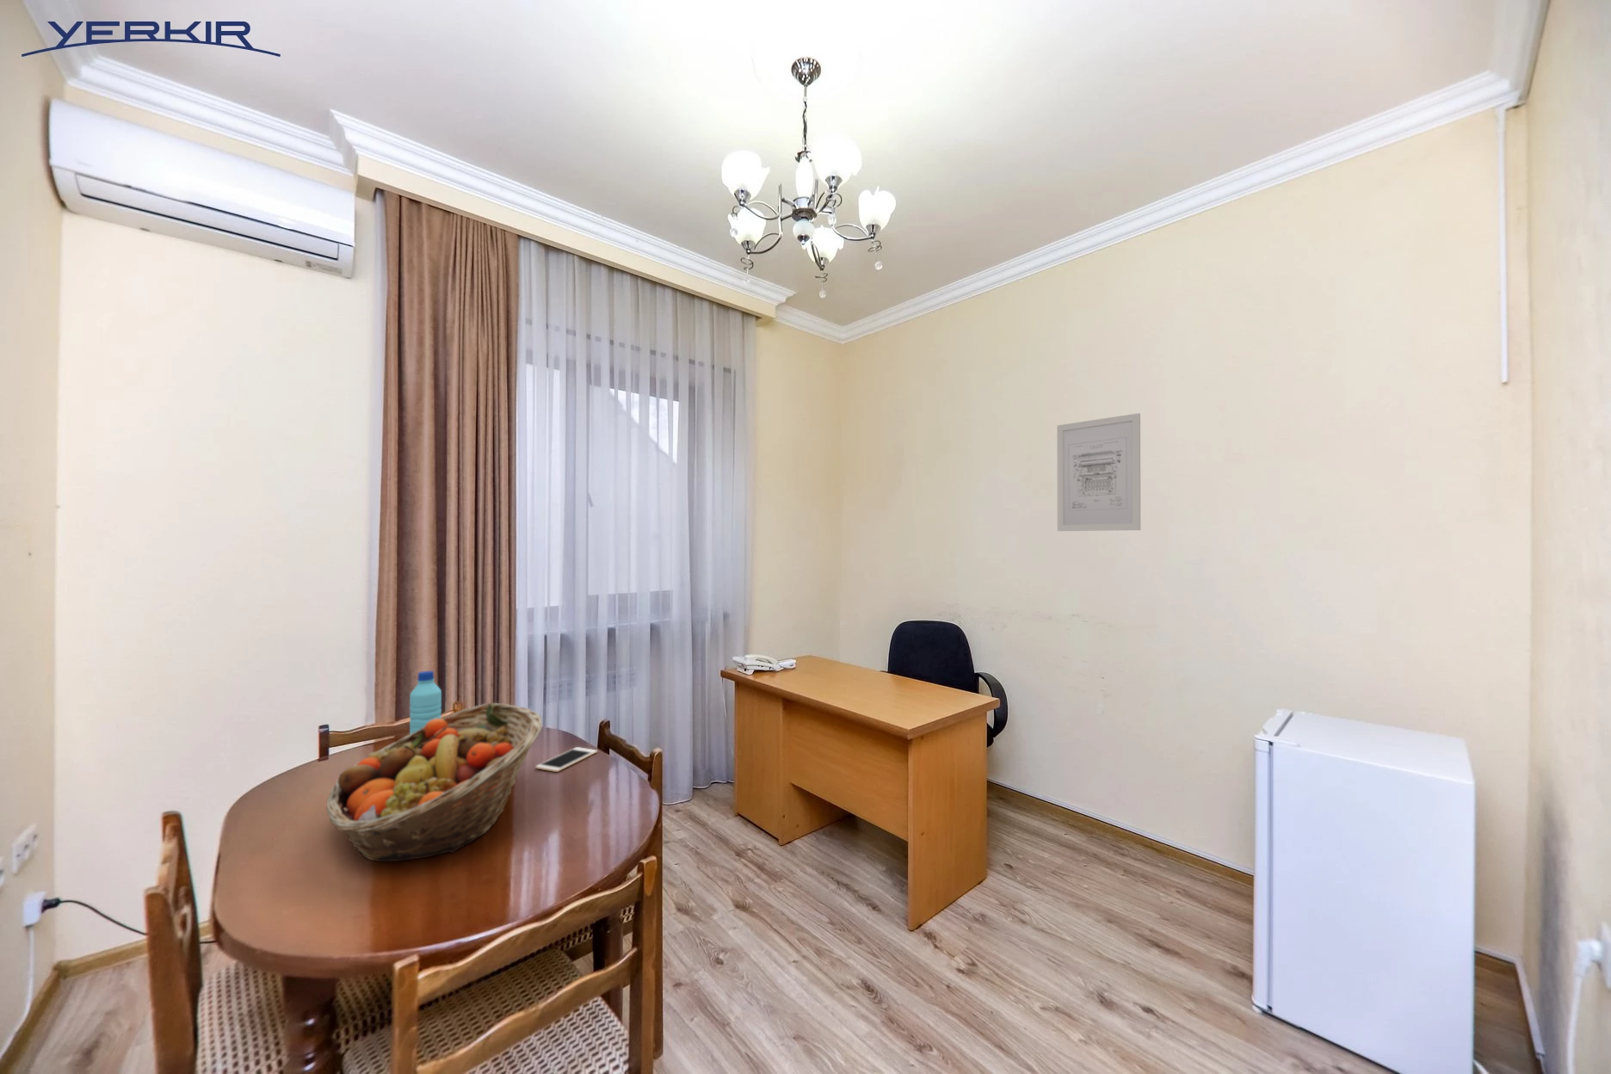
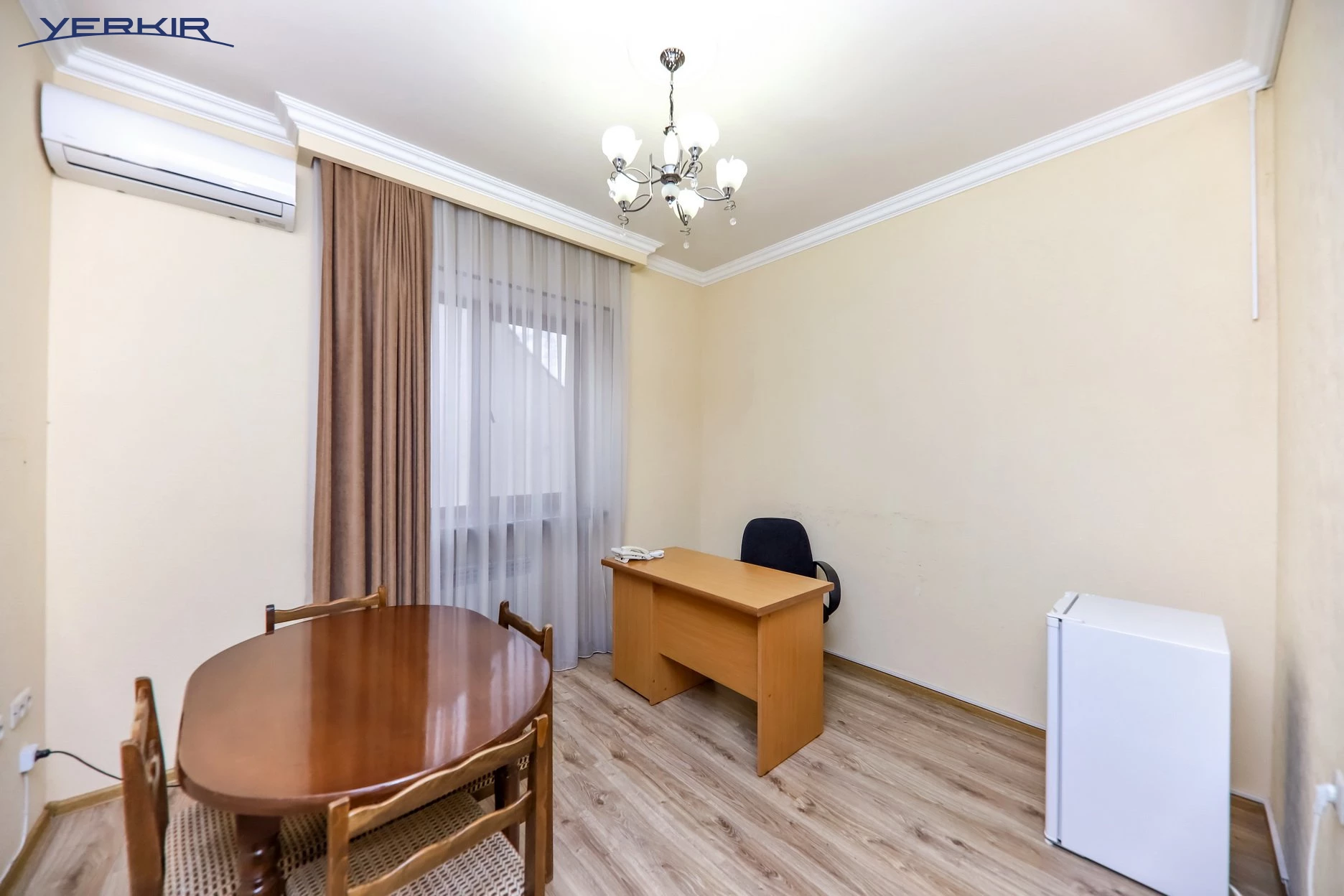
- water bottle (426, 716)
- fruit basket (441, 773)
- wall art (1097, 475)
- cell phone (567, 759)
